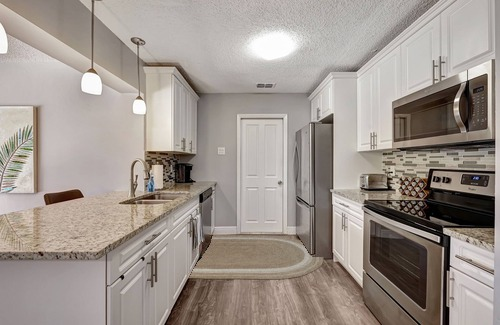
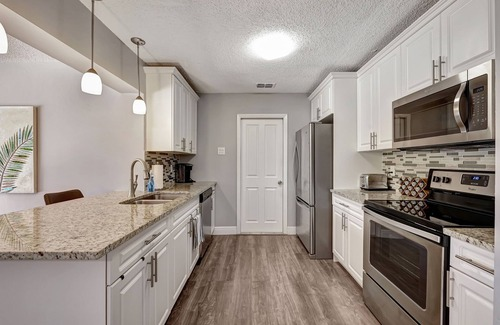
- rug (232, 251)
